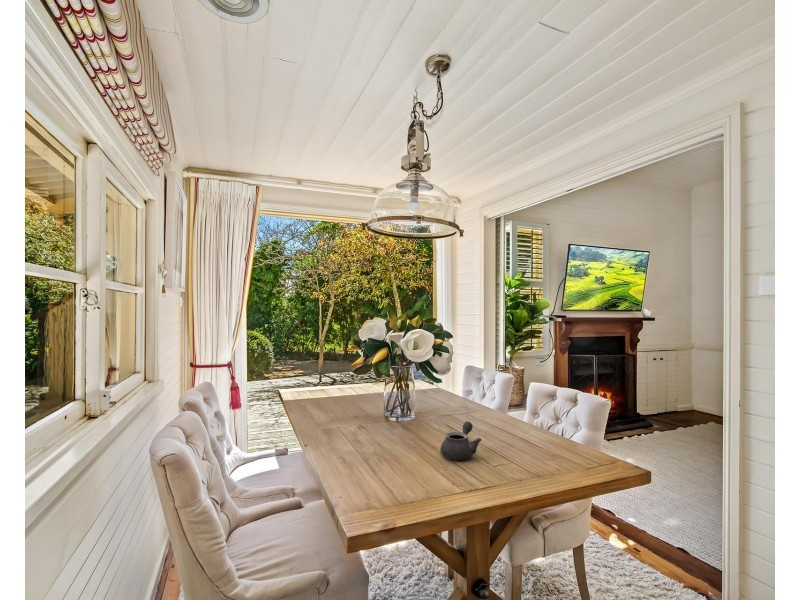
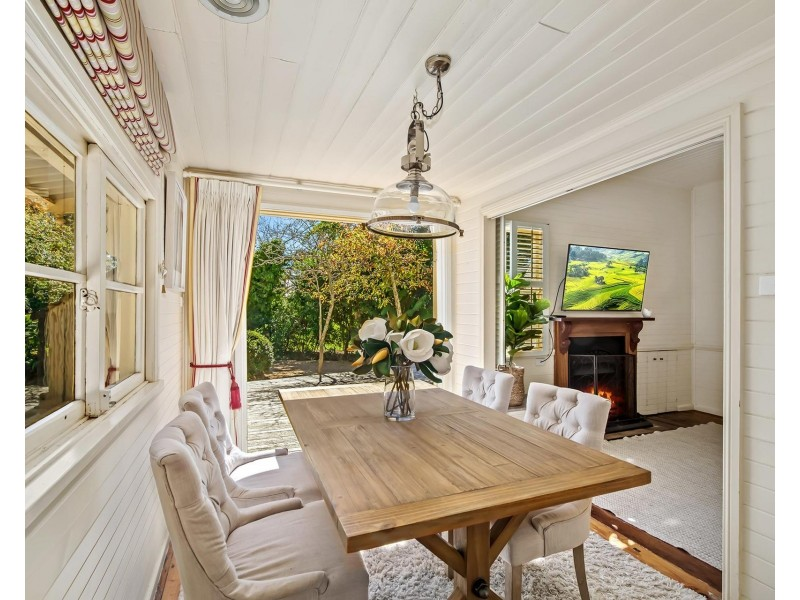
- teapot (462, 440)
